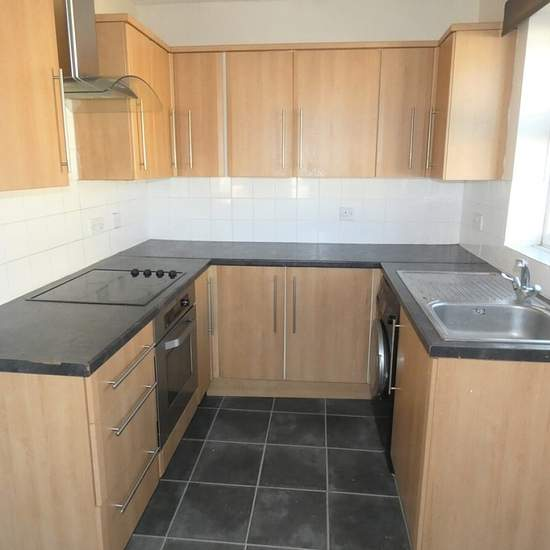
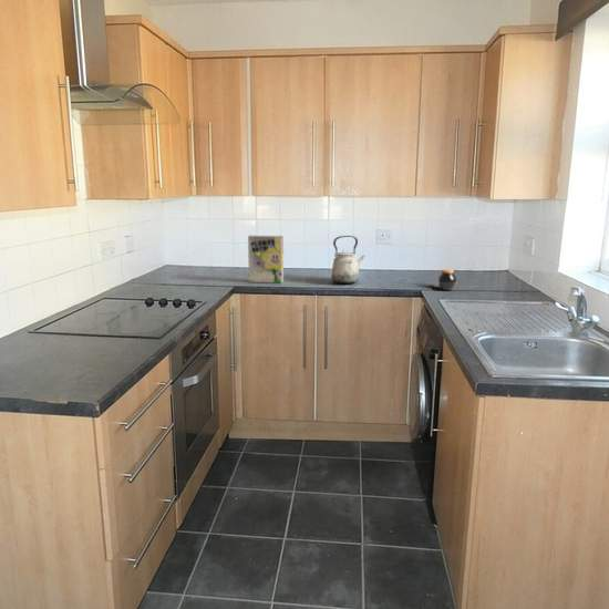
+ kettle (349, 259)
+ jar (447, 279)
+ cereal box (266, 258)
